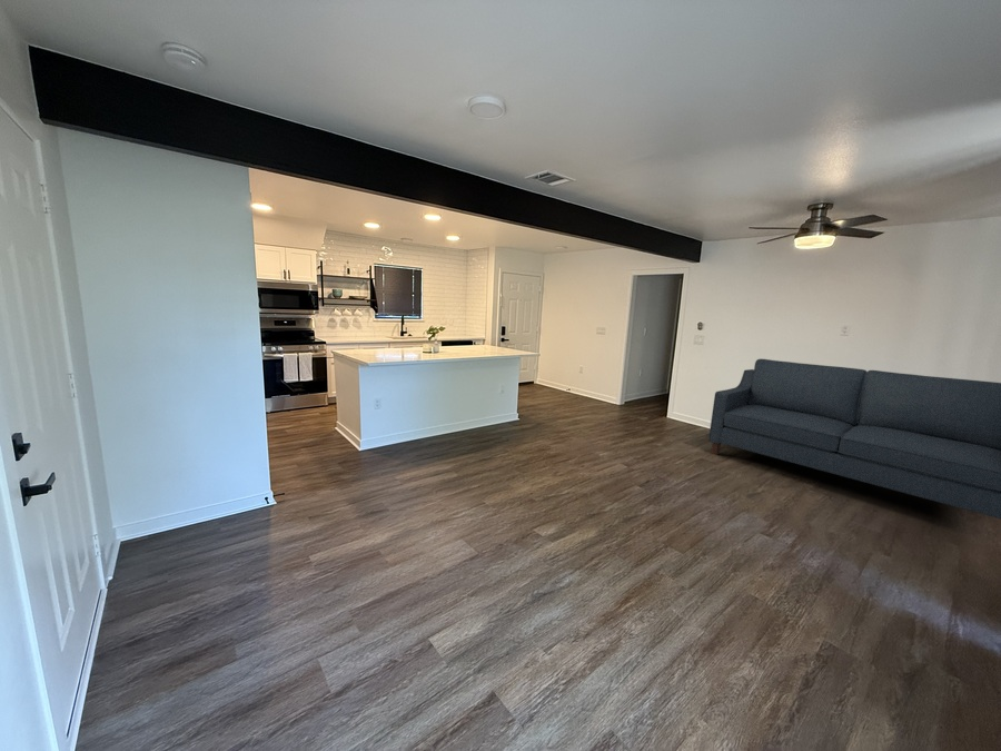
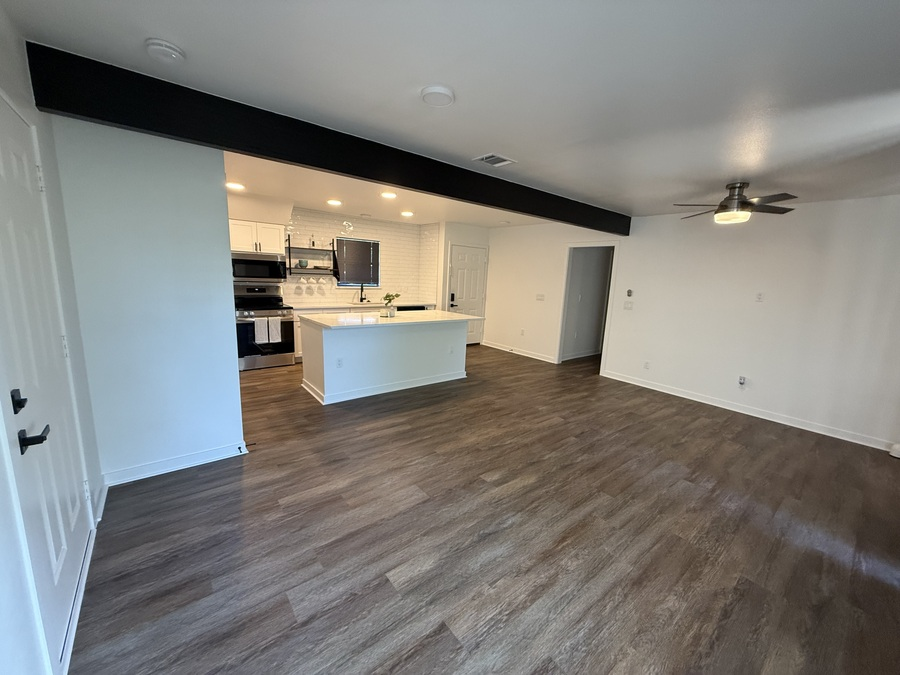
- sofa (853, 425)
